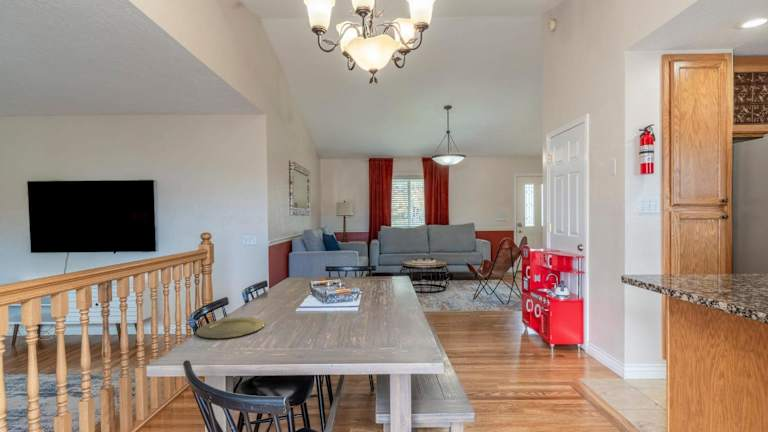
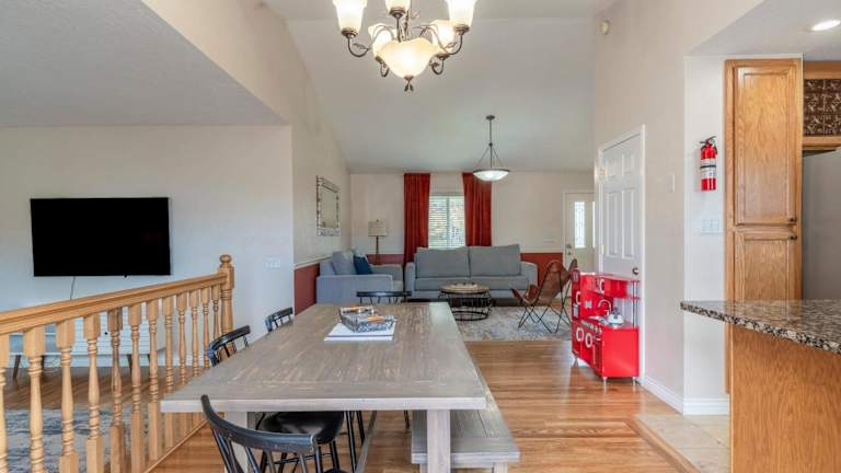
- plate (231, 327)
